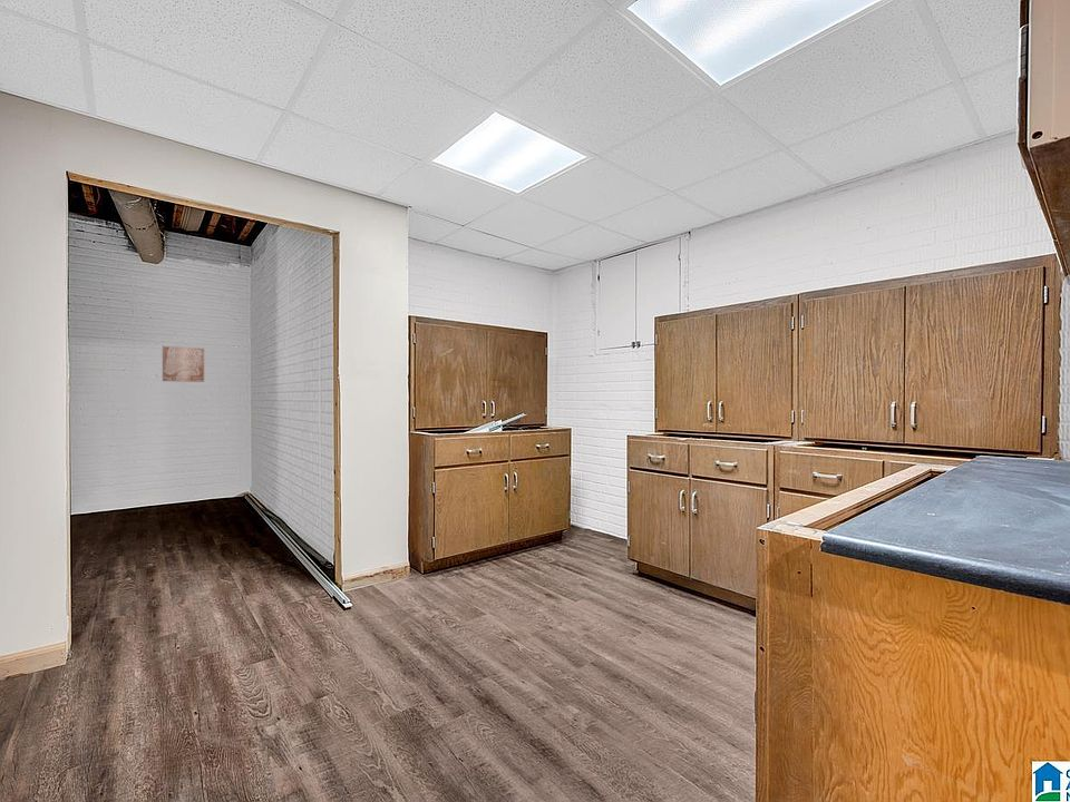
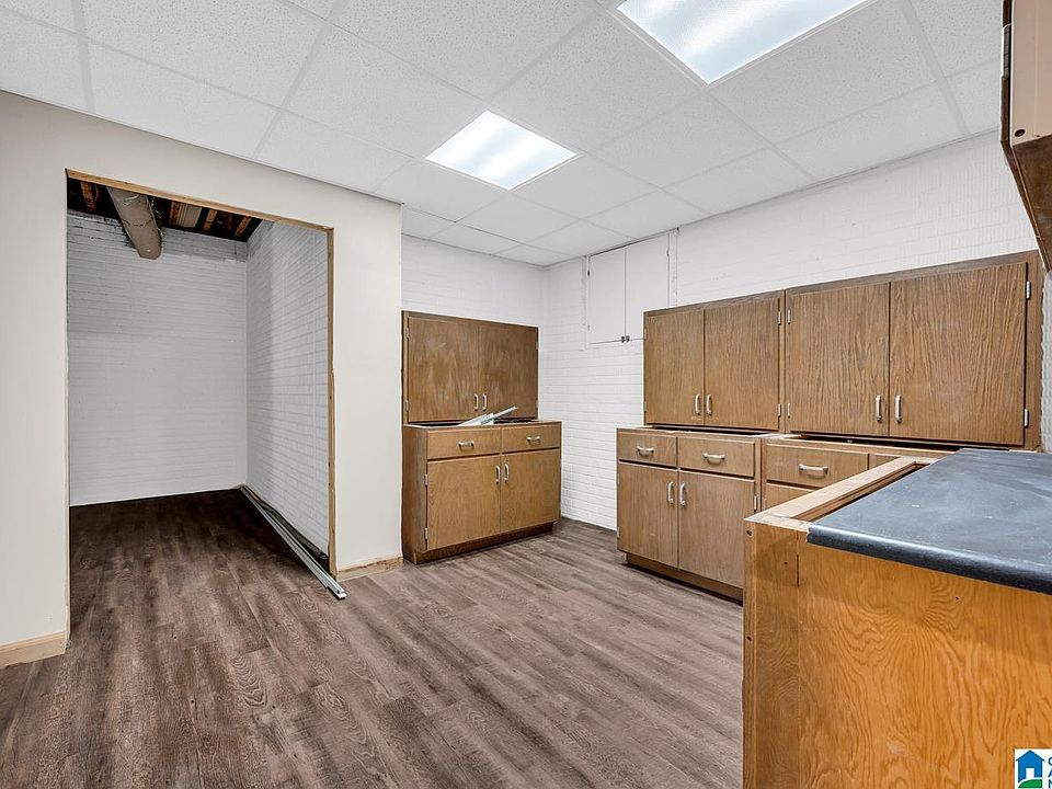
- wall art (183, 364)
